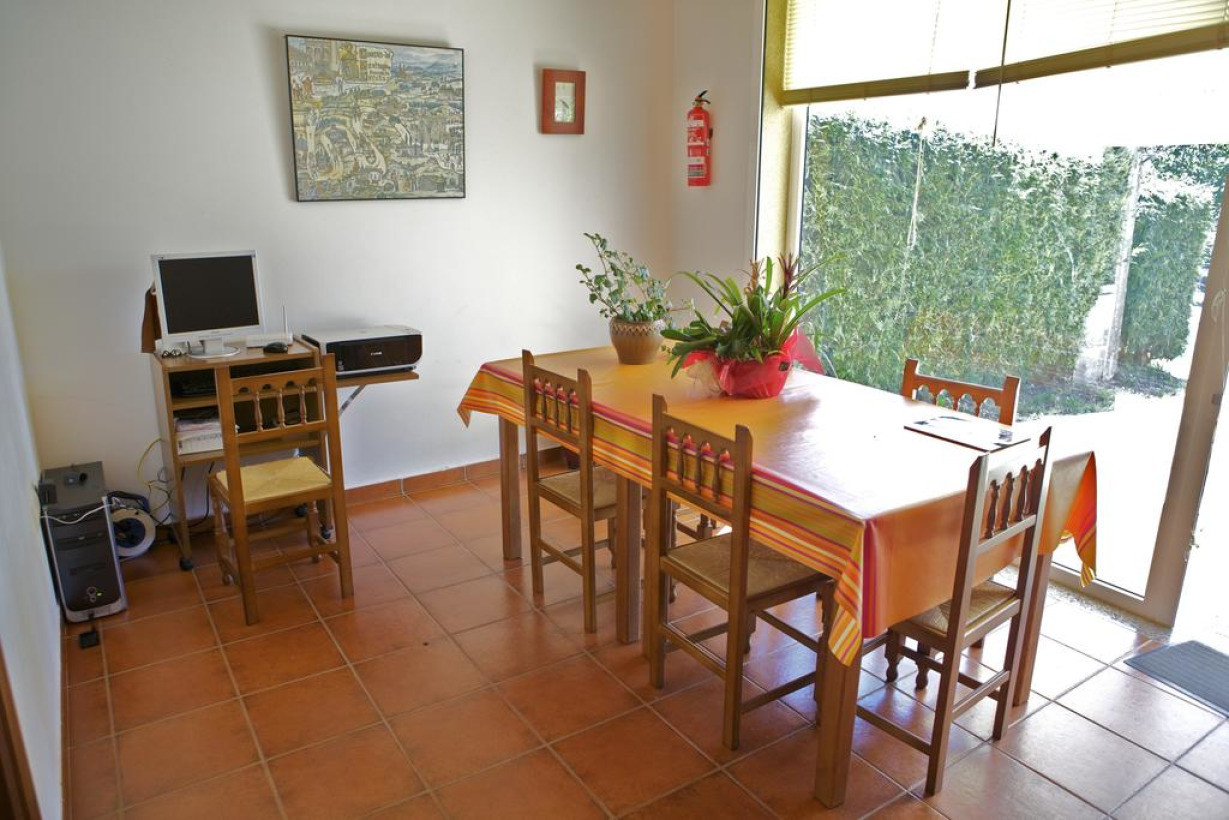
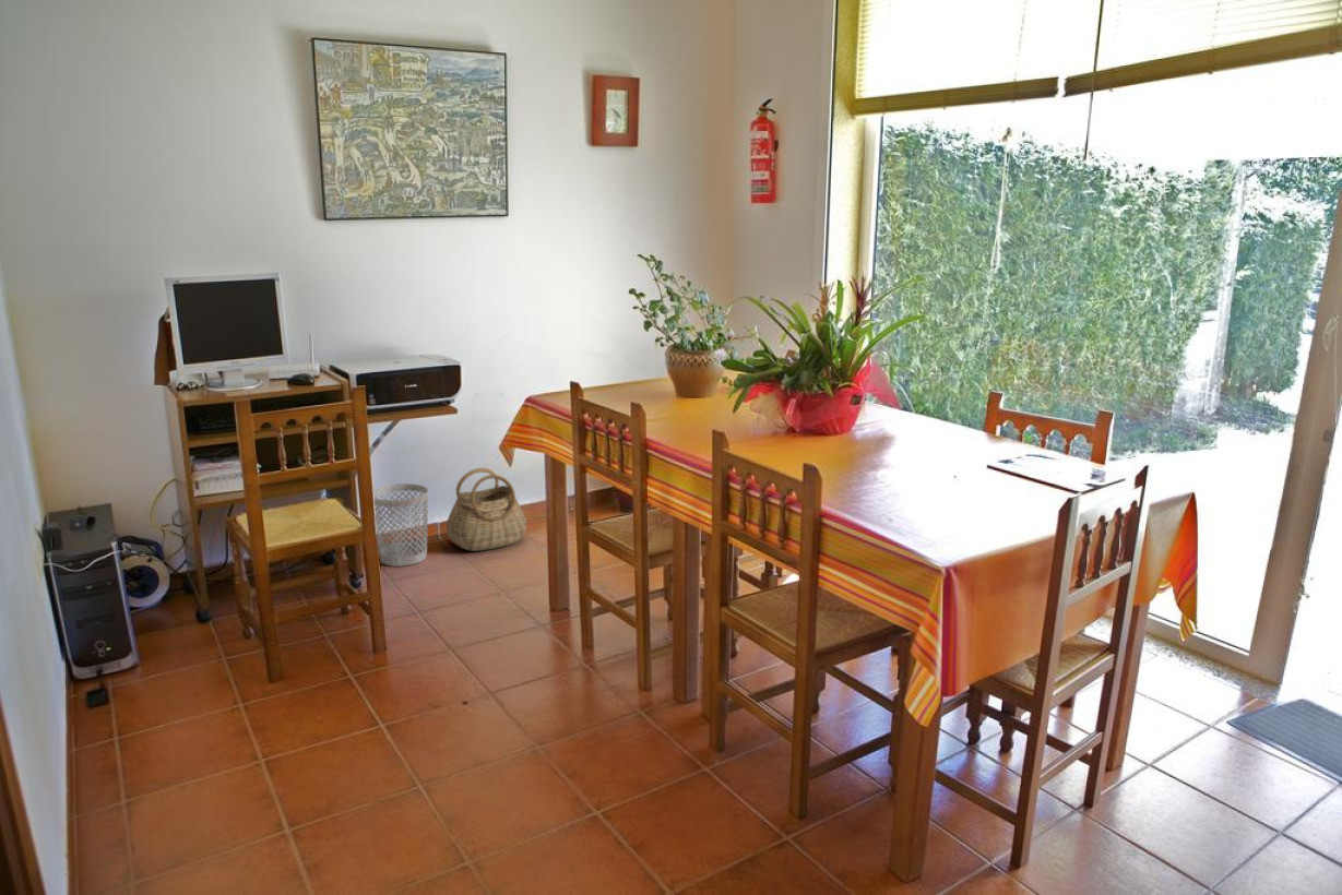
+ wastebasket (401, 525)
+ basket (486, 508)
